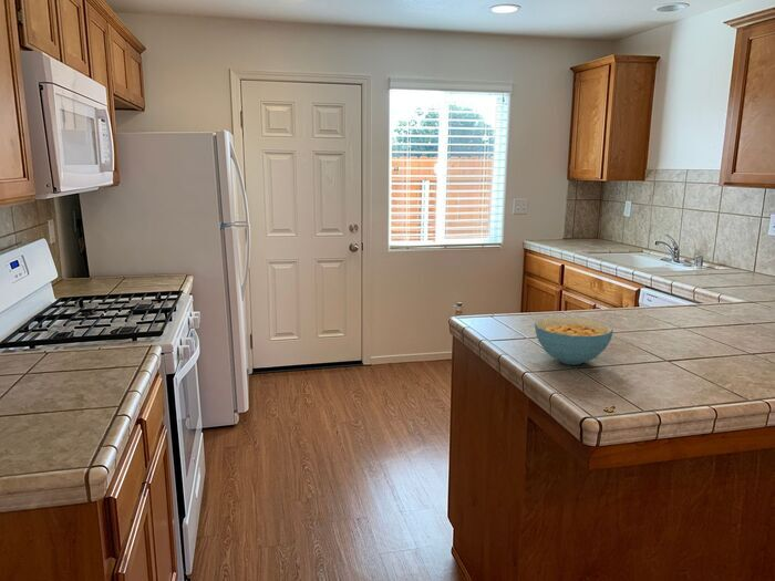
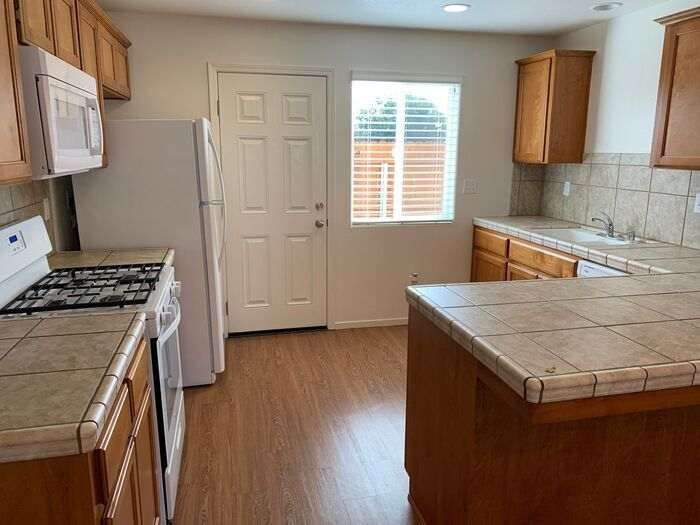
- cereal bowl (571, 343)
